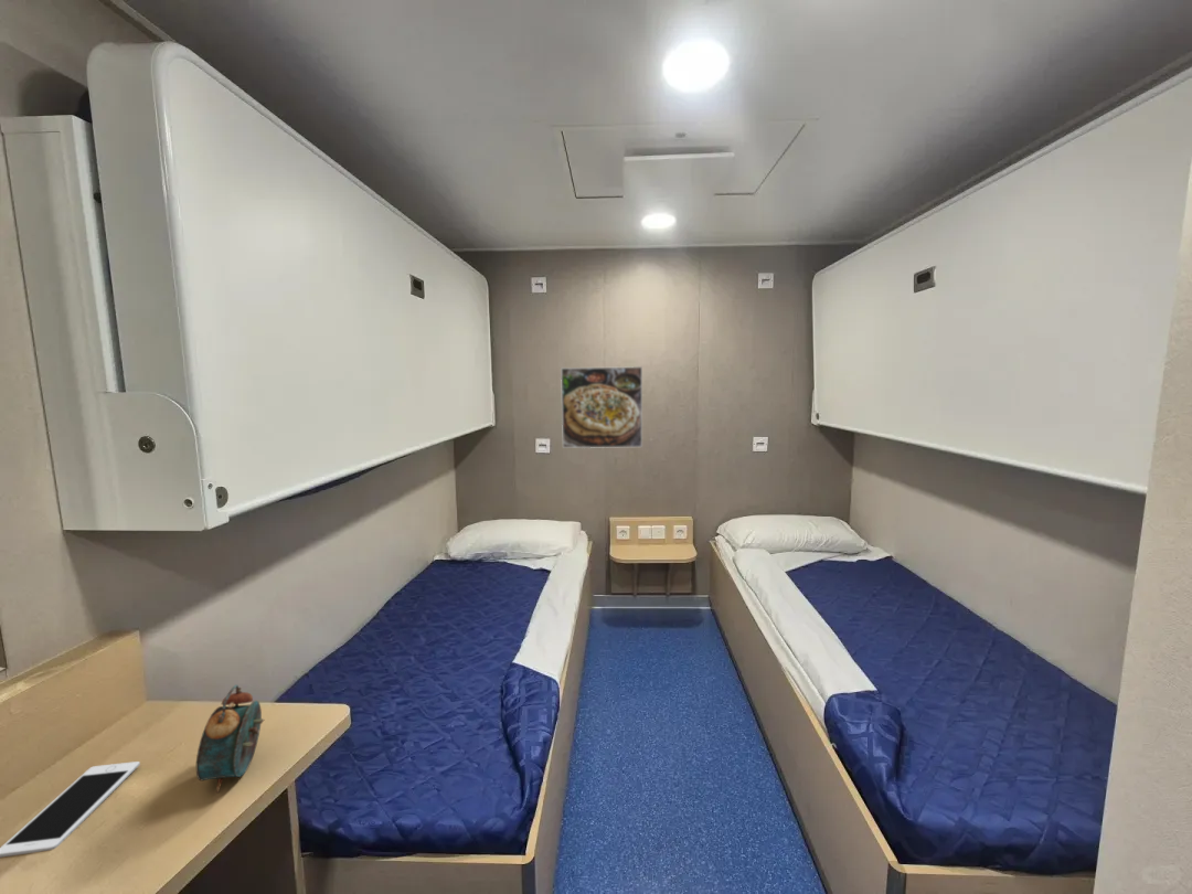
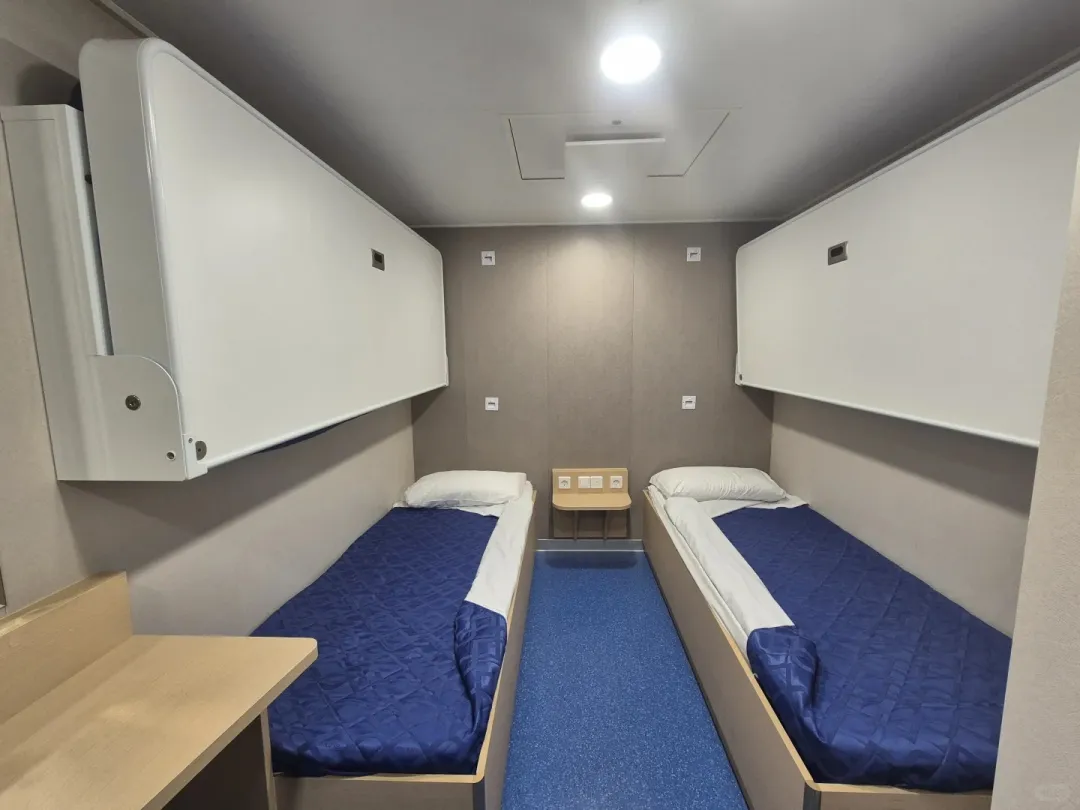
- cell phone (74, 803)
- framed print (602, 407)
- alarm clock (232, 731)
